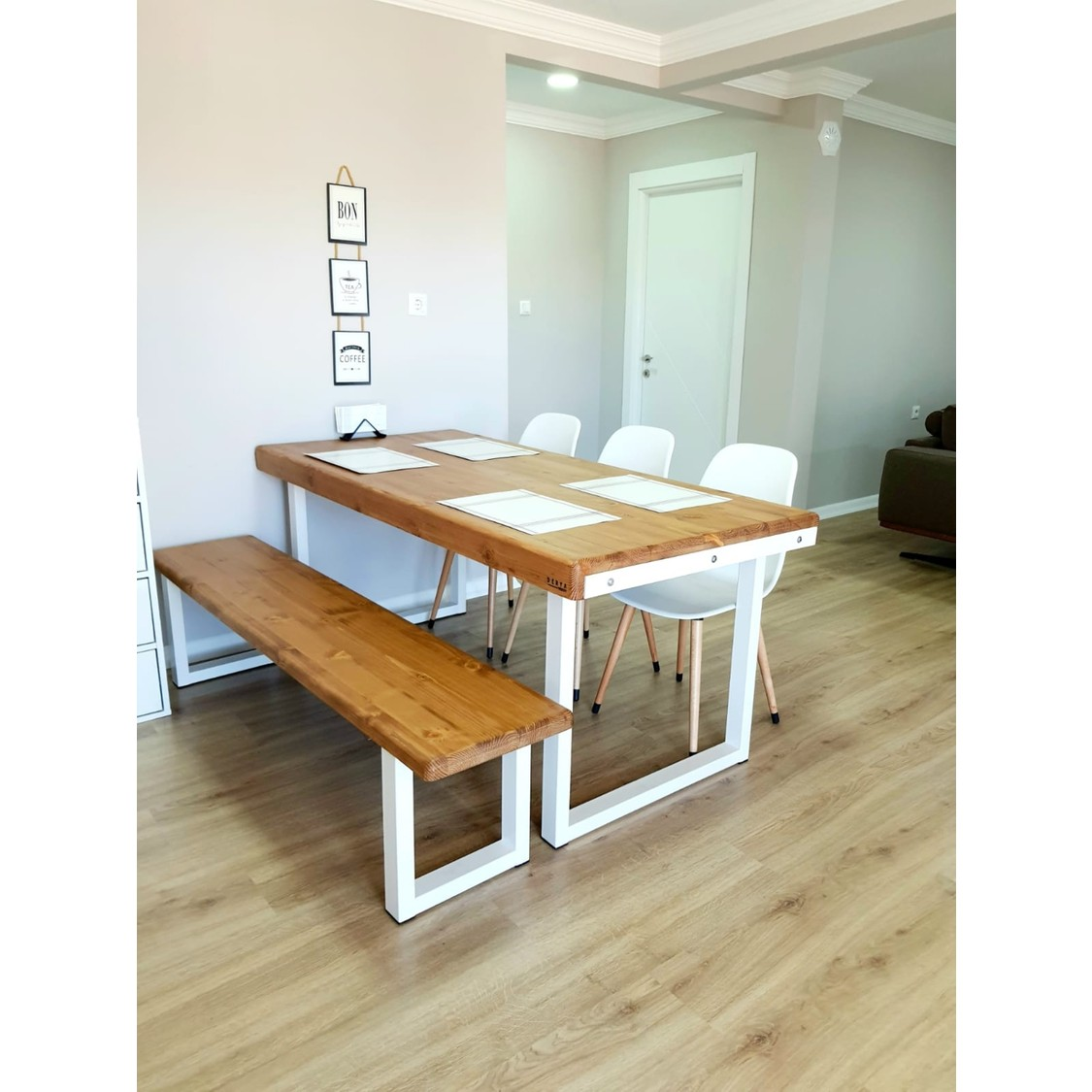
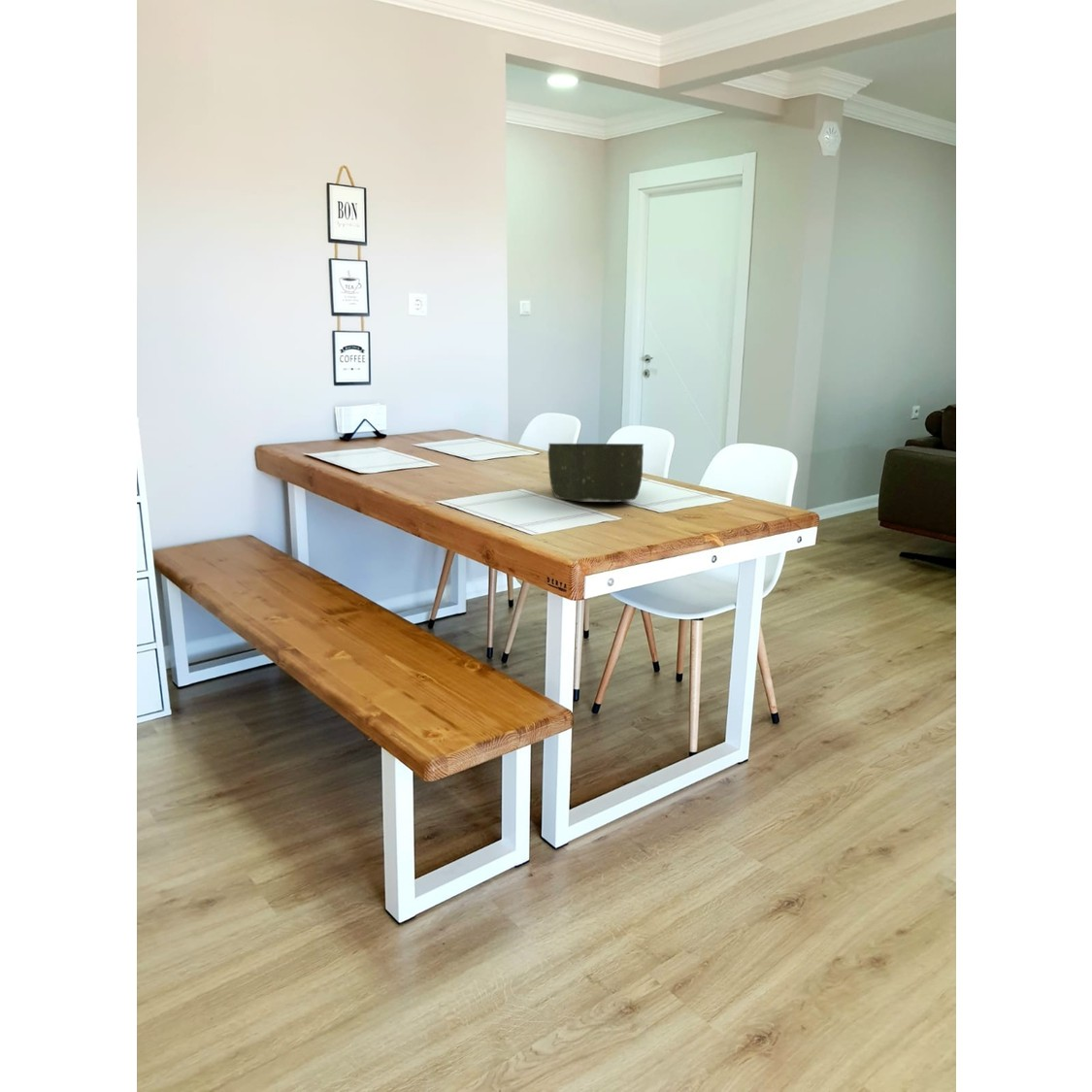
+ bowl (595, 472)
